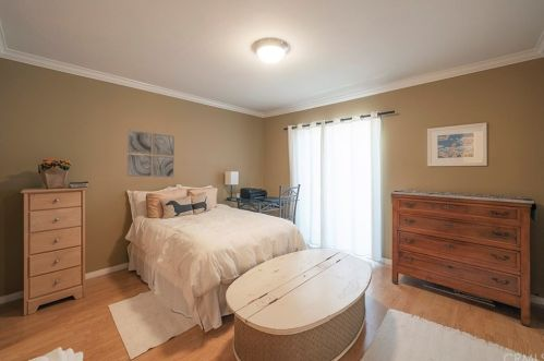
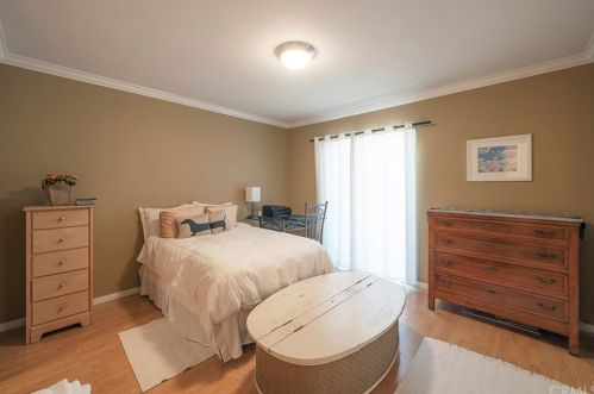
- wall art (153, 154)
